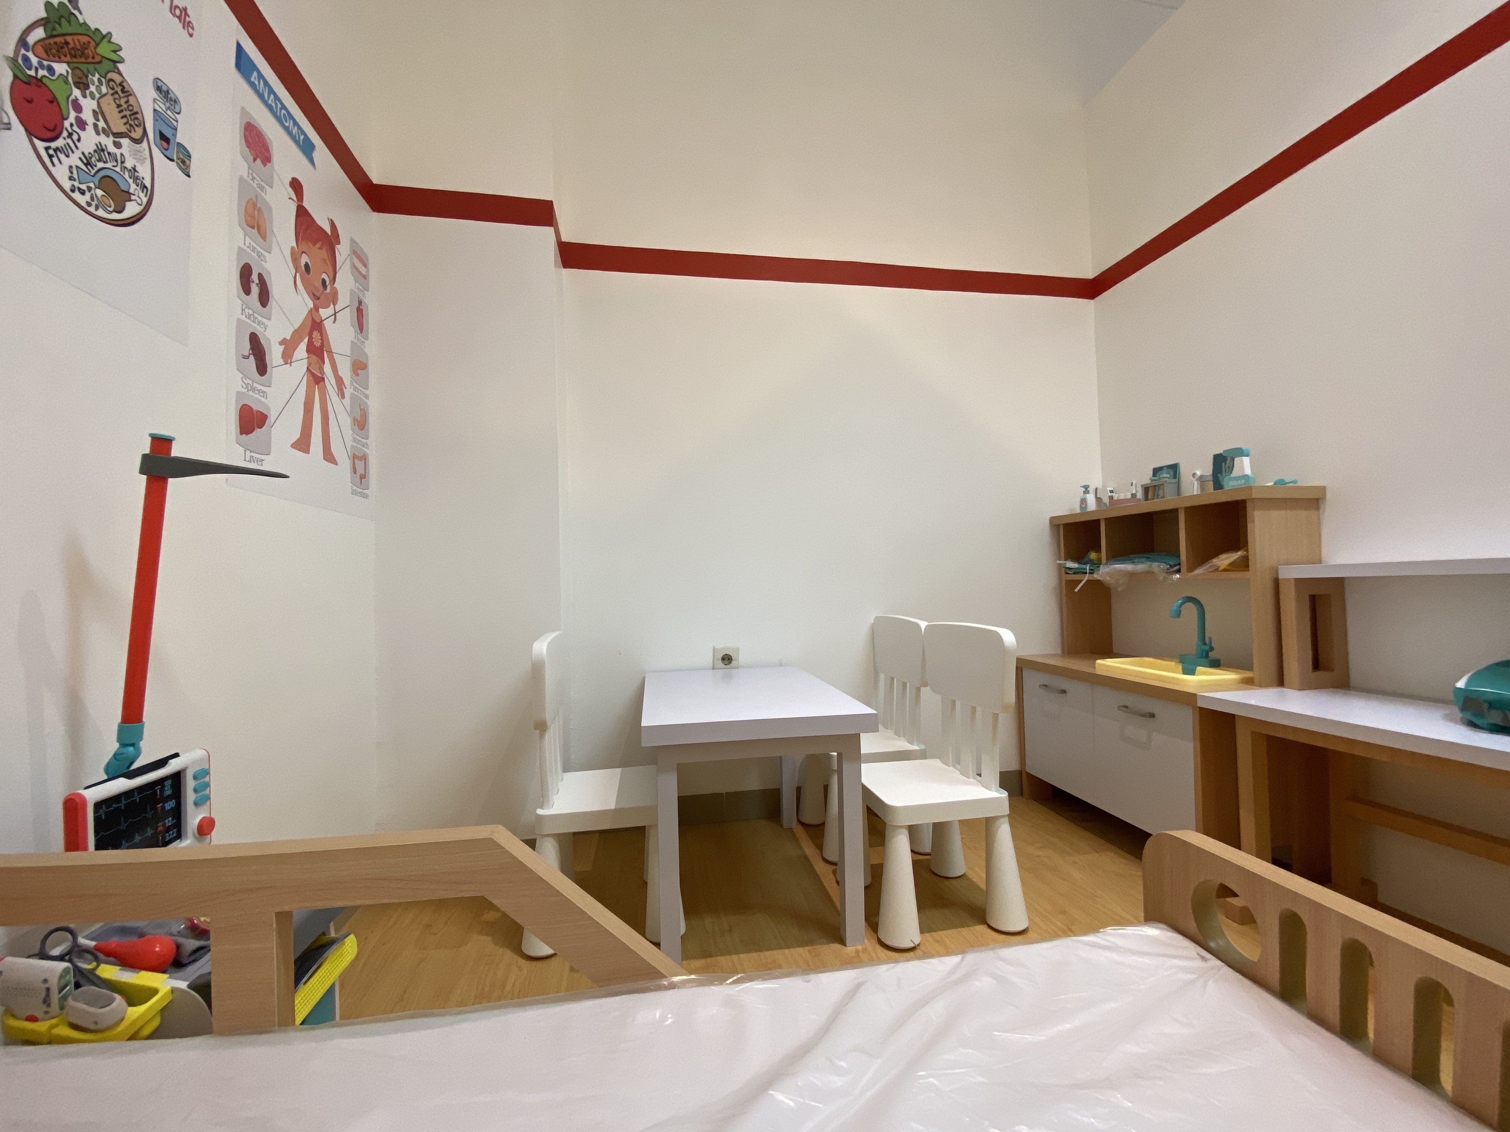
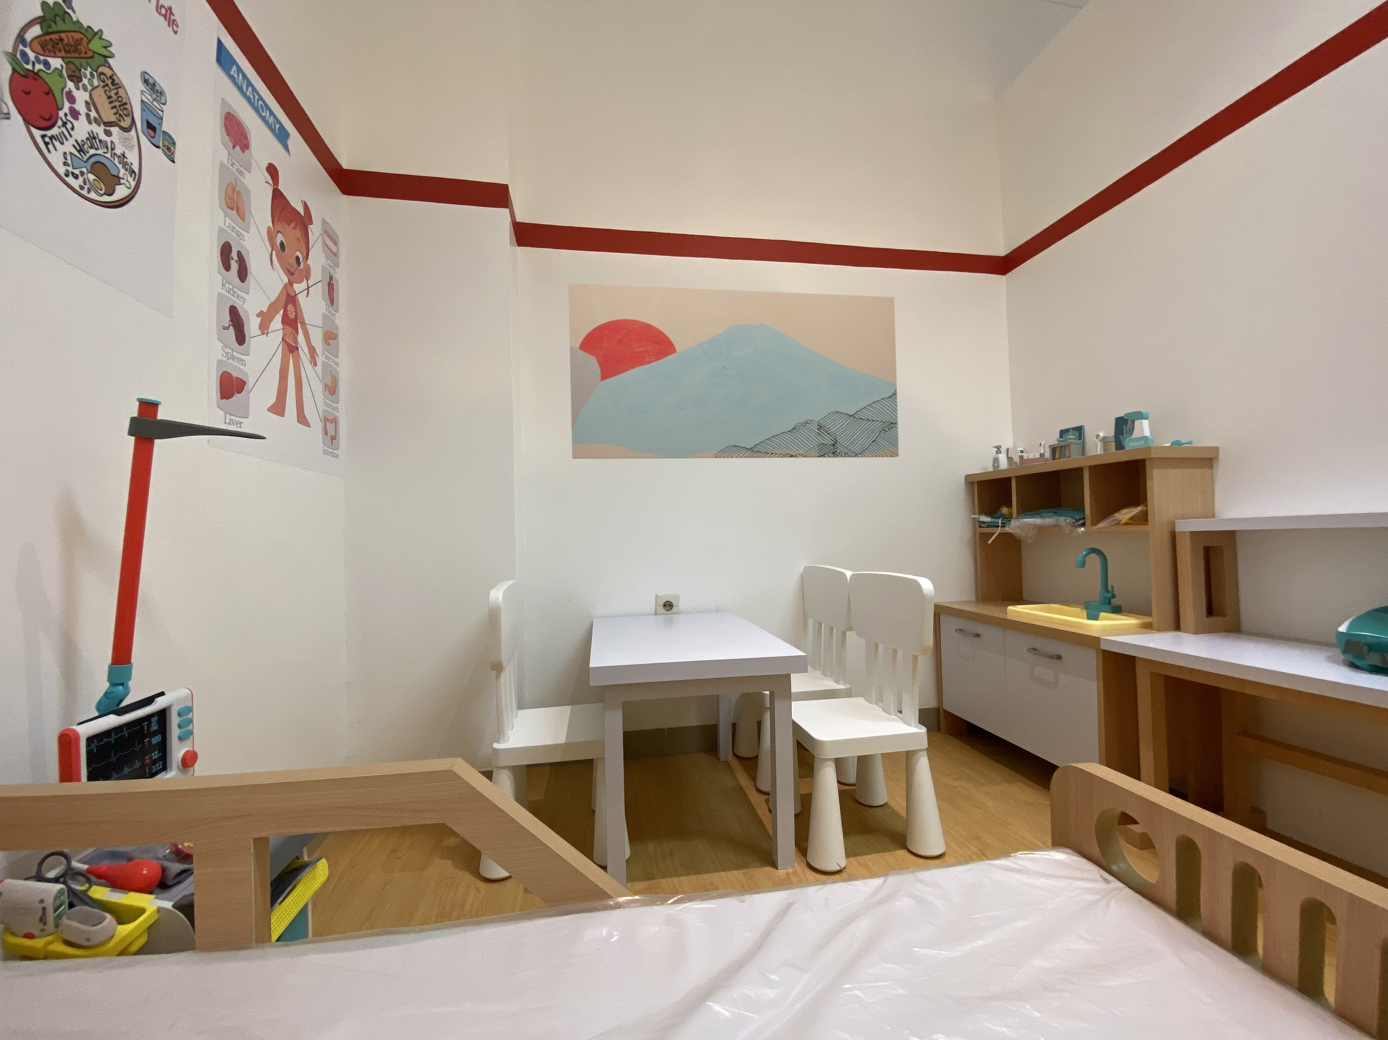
+ wall art (740, 375)
